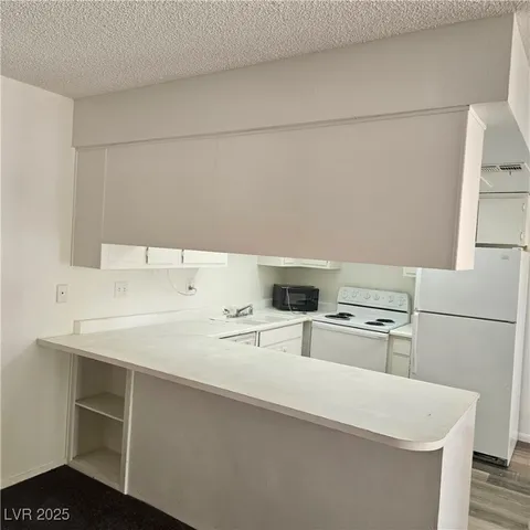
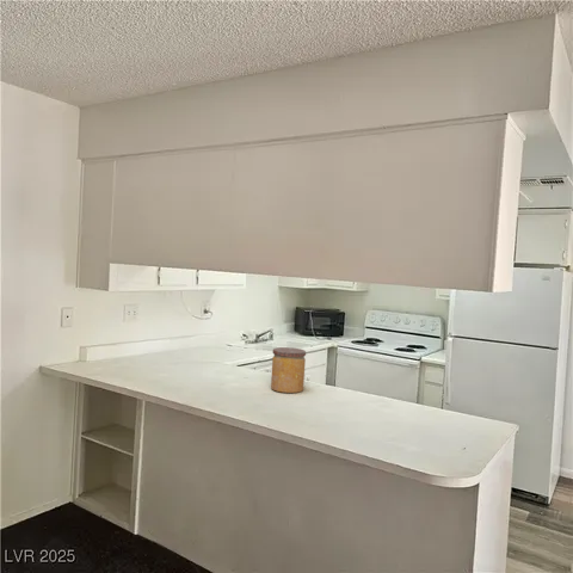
+ jar (288, 369)
